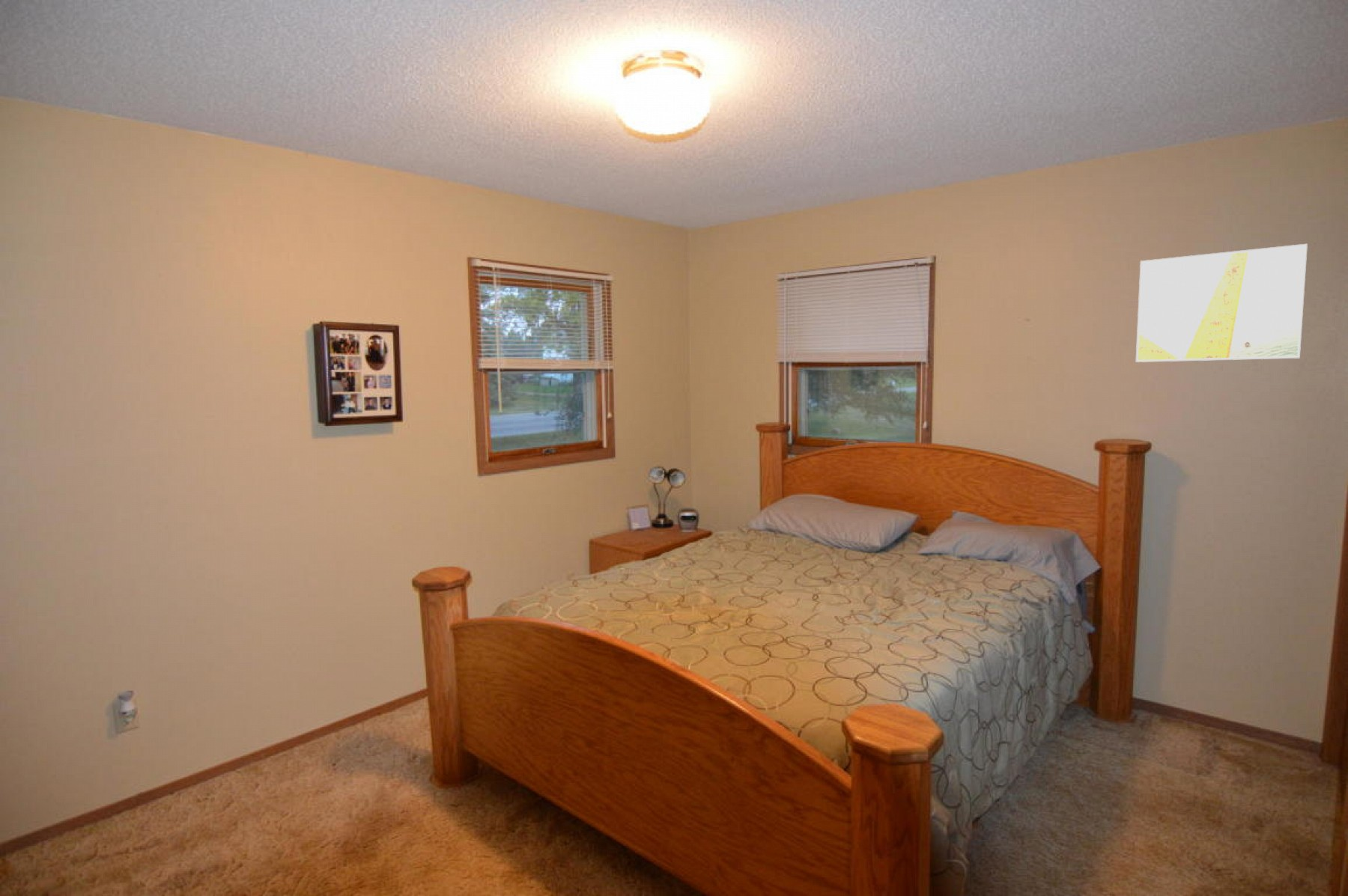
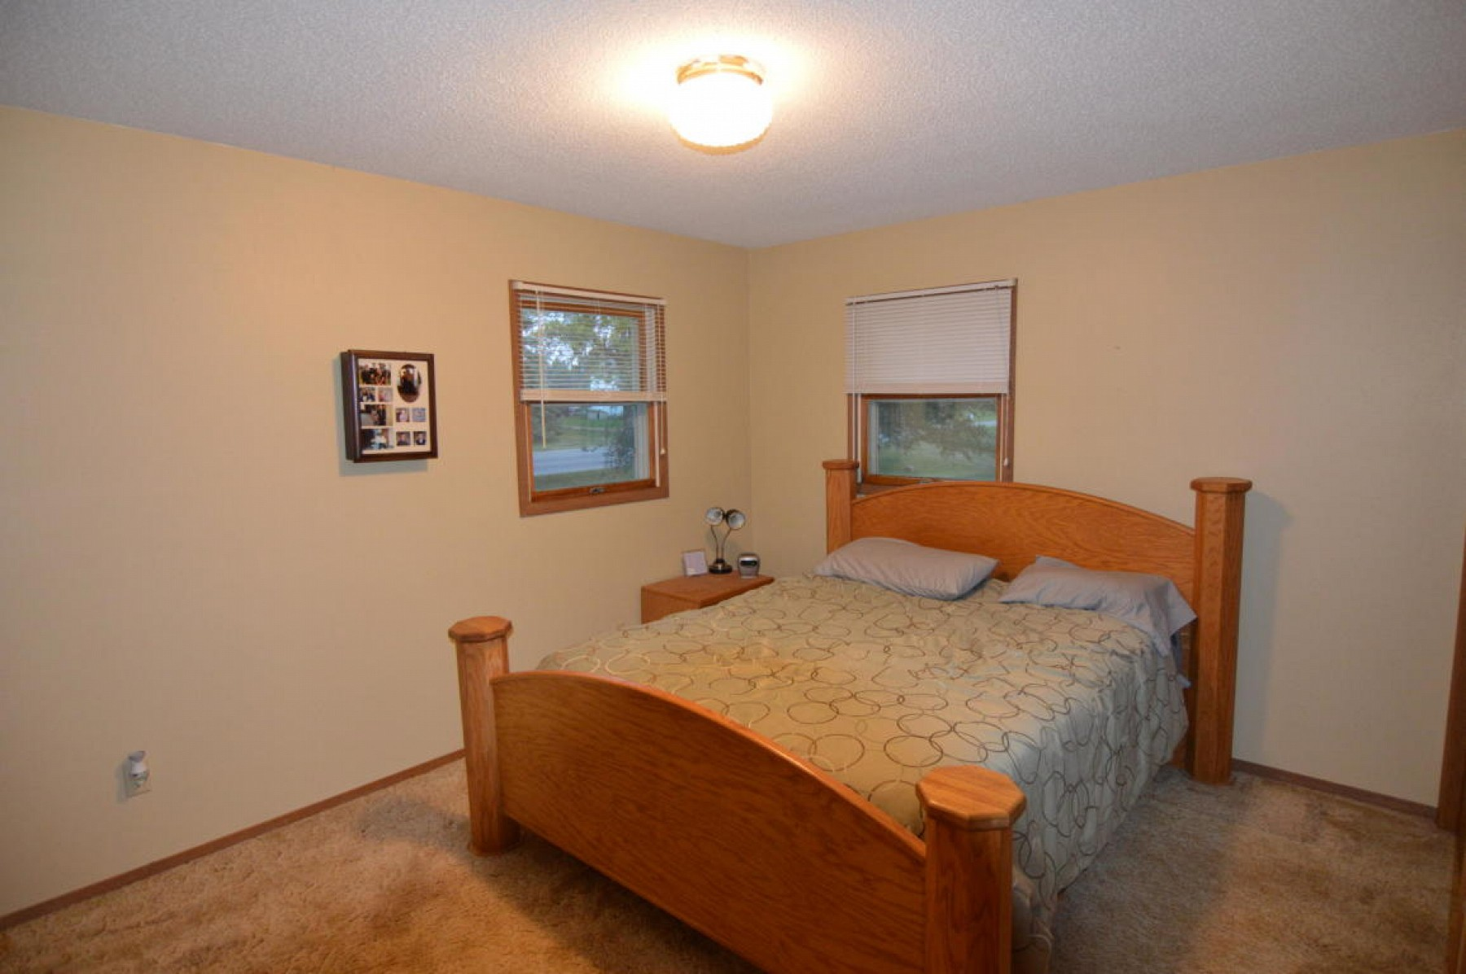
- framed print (1215, 307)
